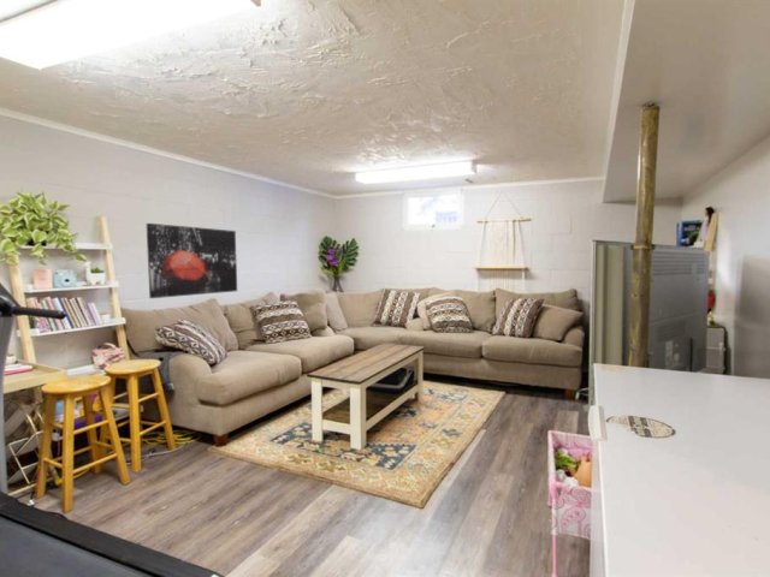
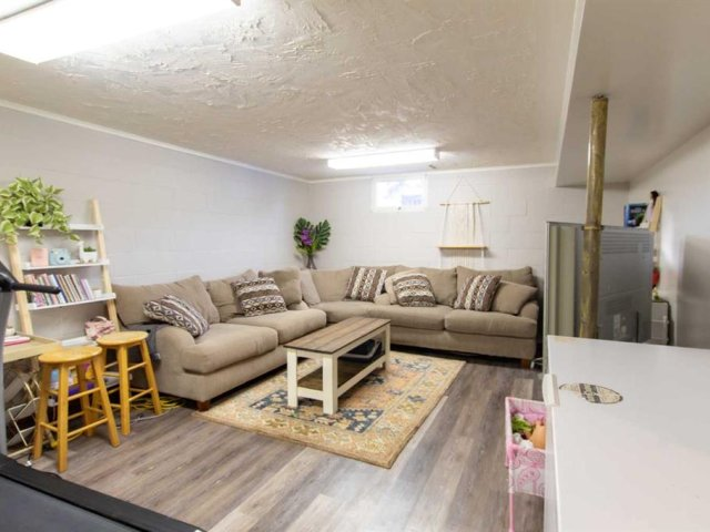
- wall art (196, 261)
